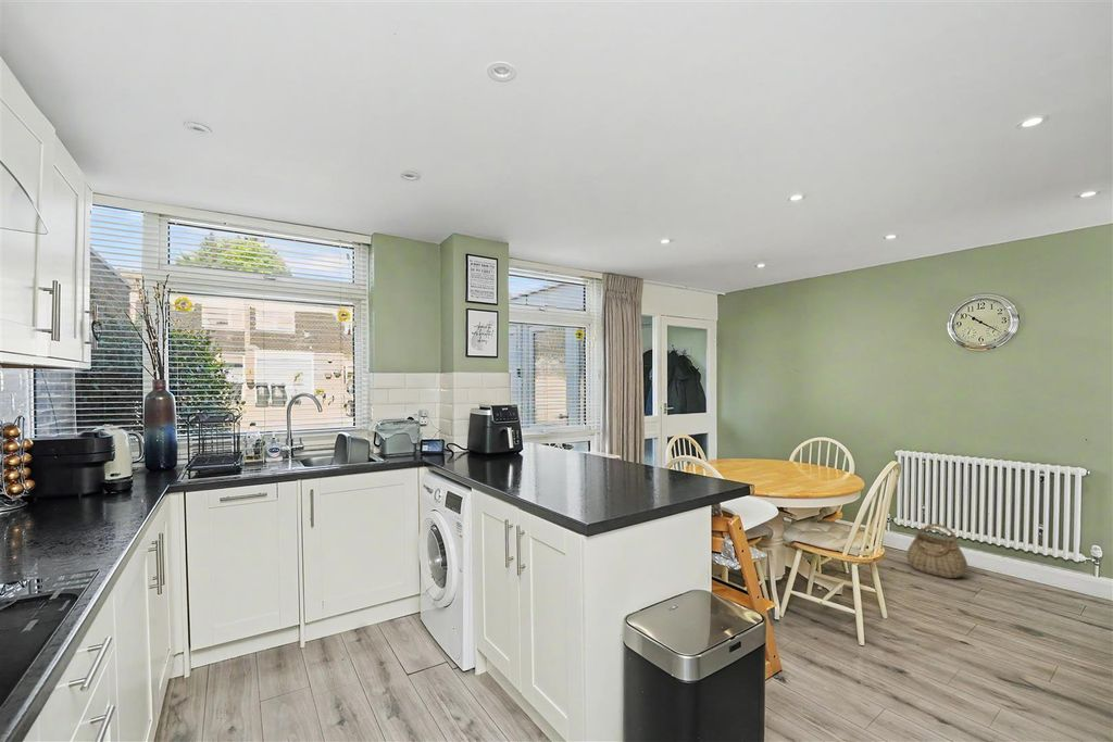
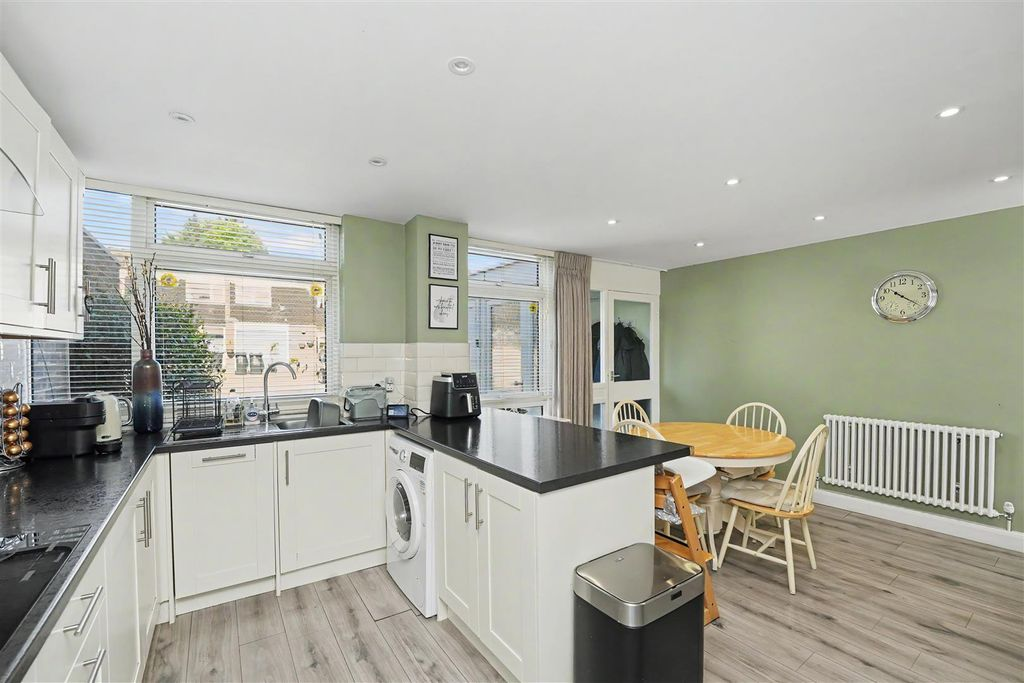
- basket (936, 549)
